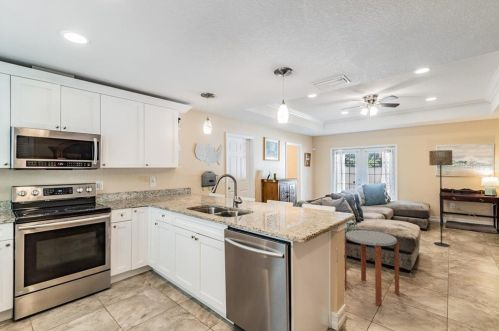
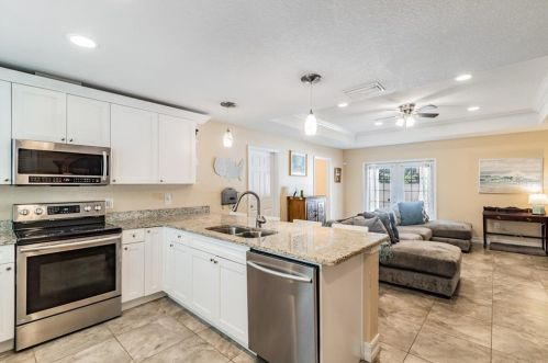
- side table (365, 263)
- floor lamp (441, 197)
